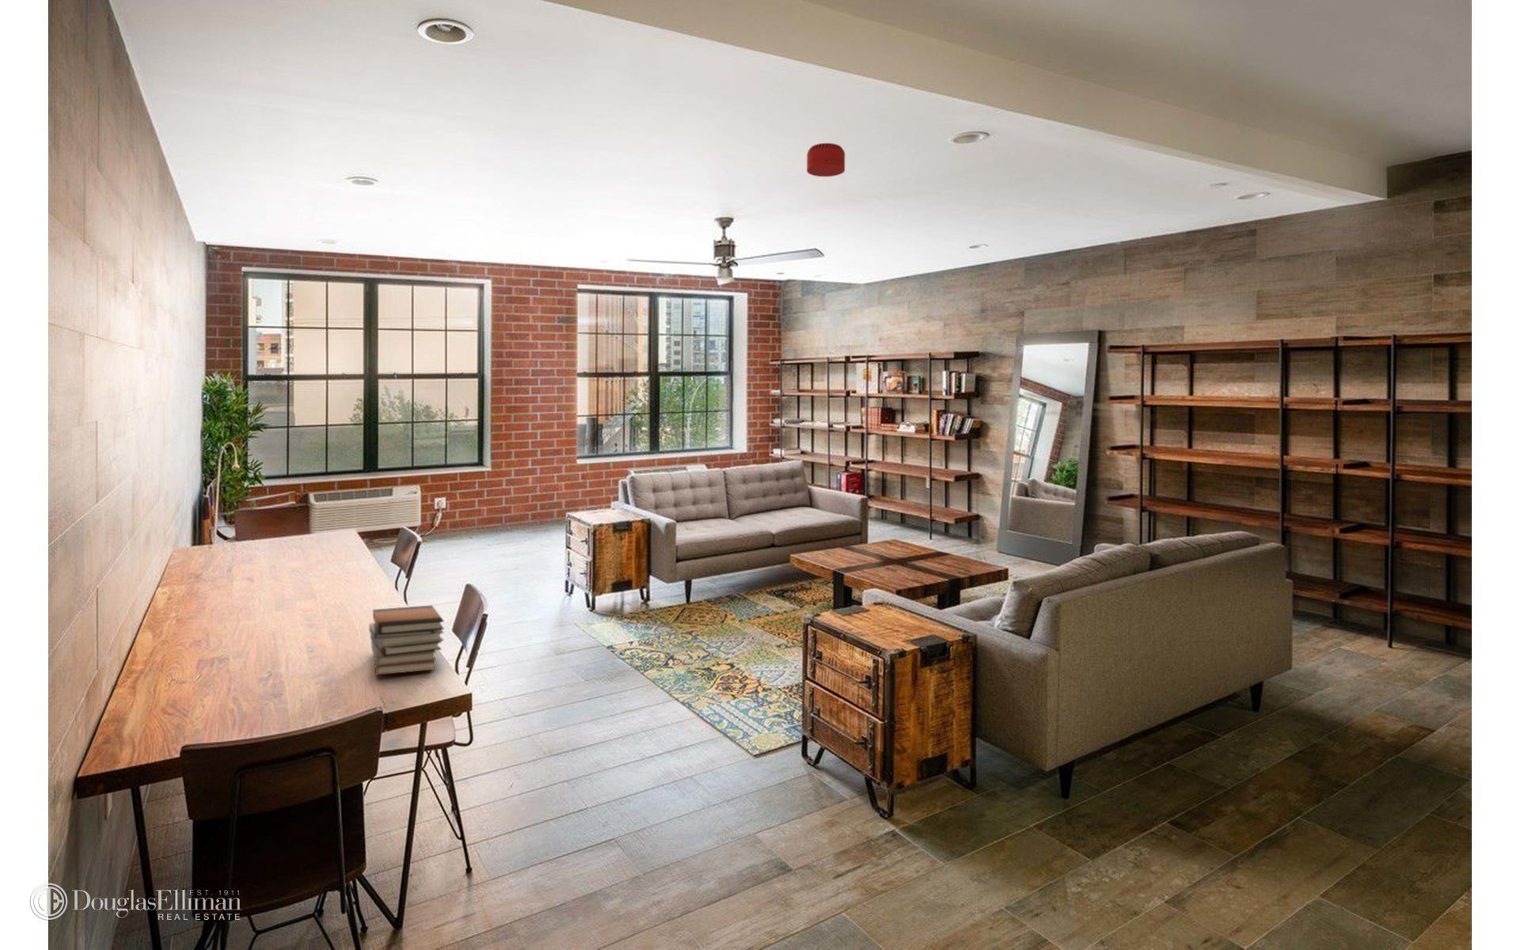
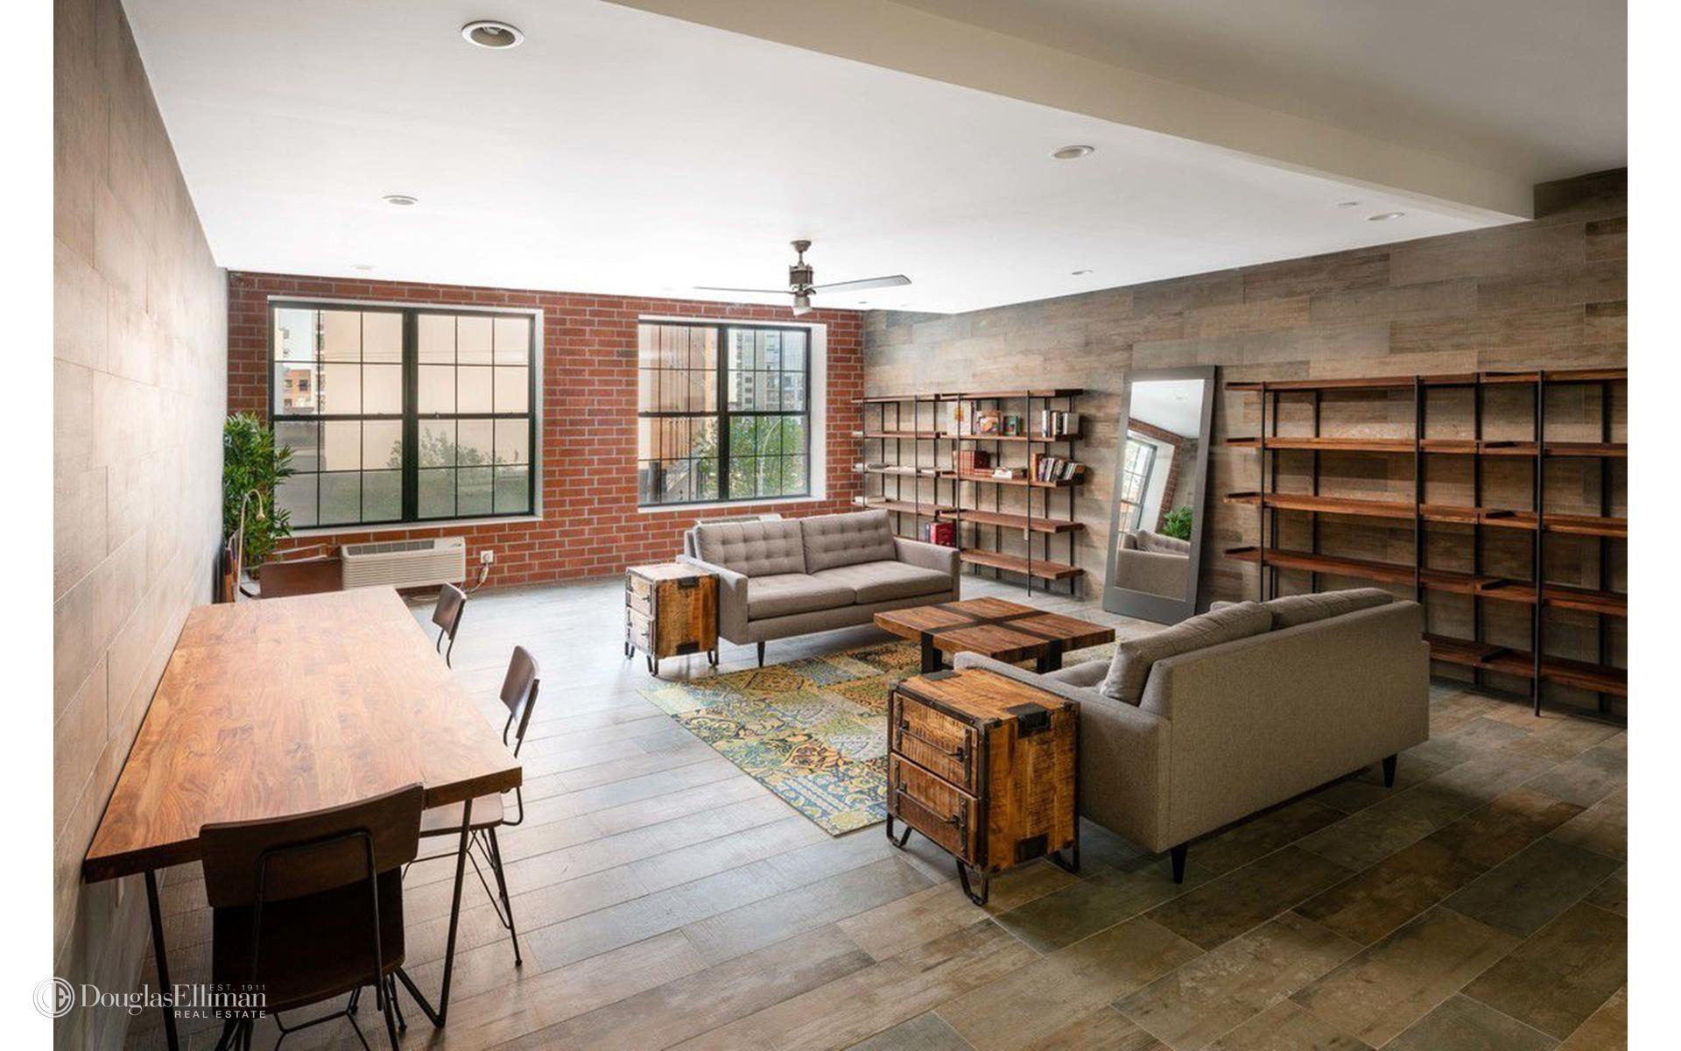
- smoke detector (826, 159)
- book stack (405, 638)
